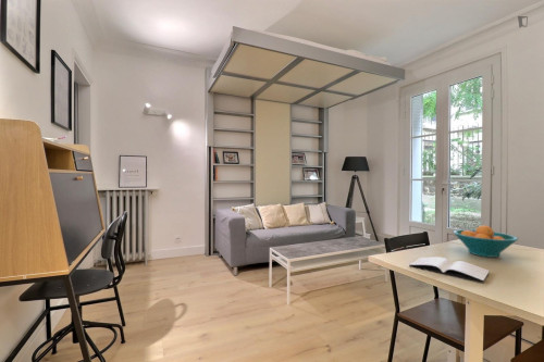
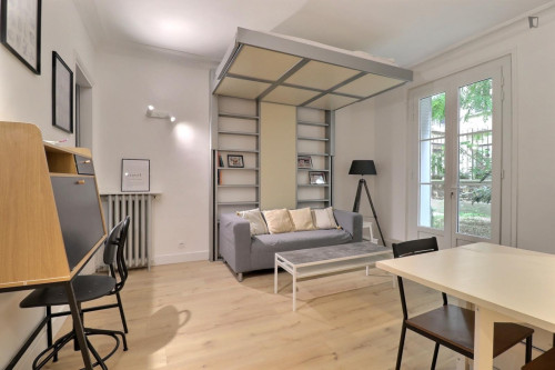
- fruit bowl (483, 239)
- book (447, 265)
